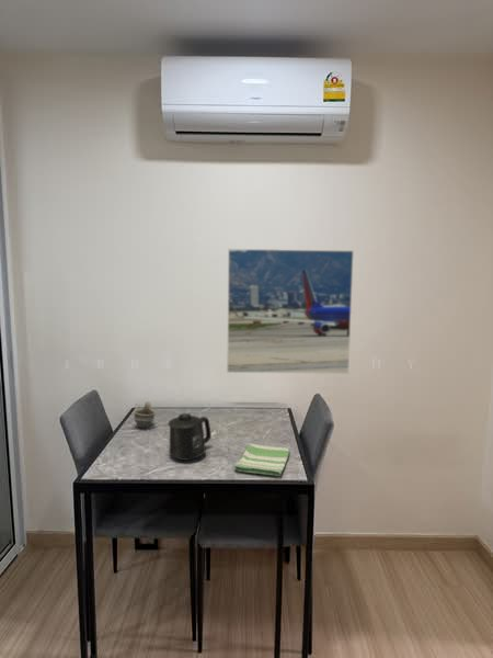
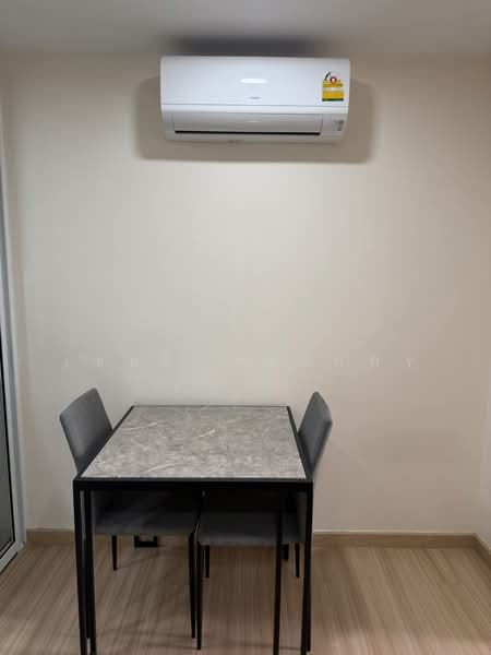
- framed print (288, 311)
- cup (146, 415)
- mug (188, 433)
- dish towel (263, 457)
